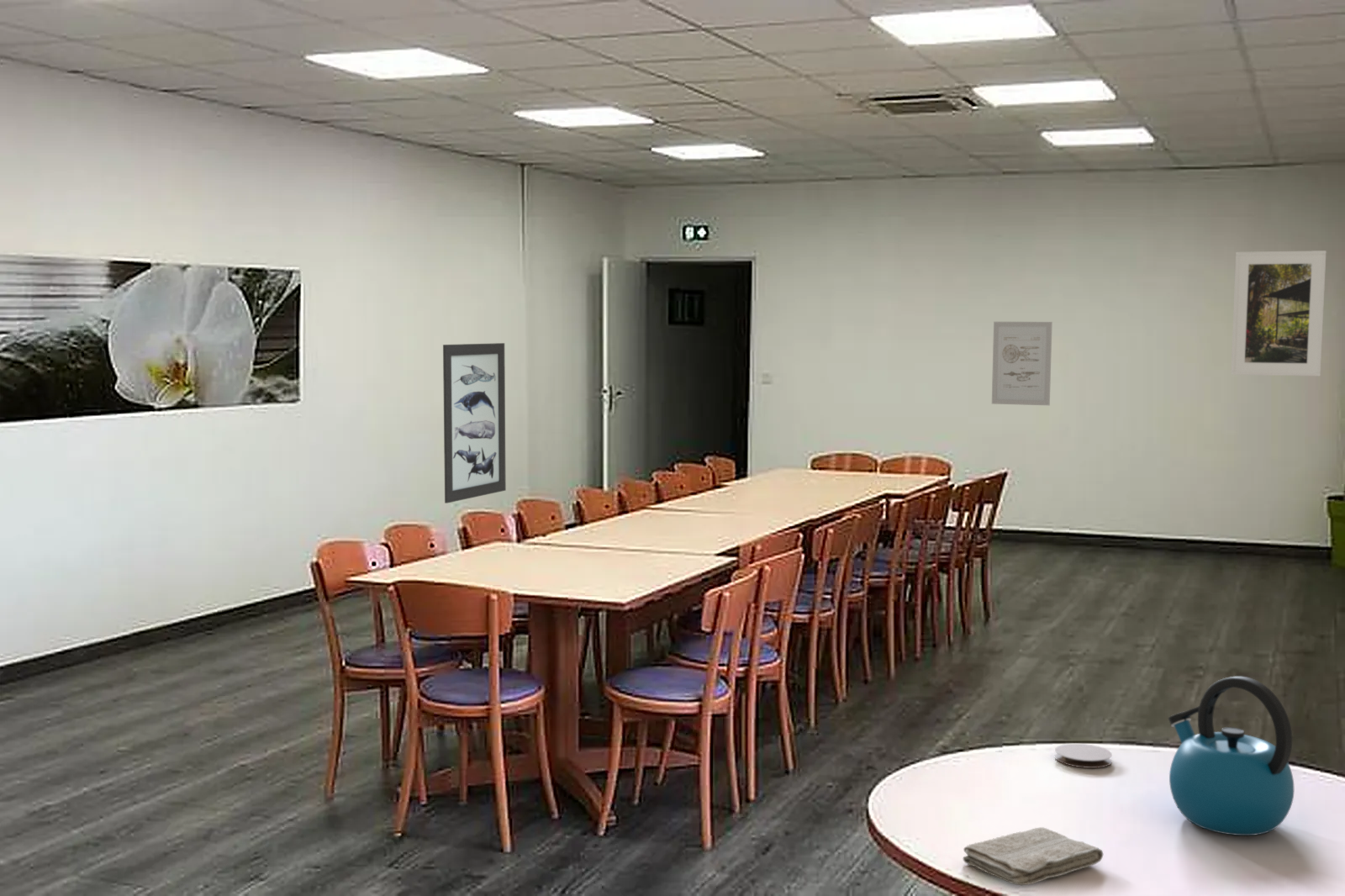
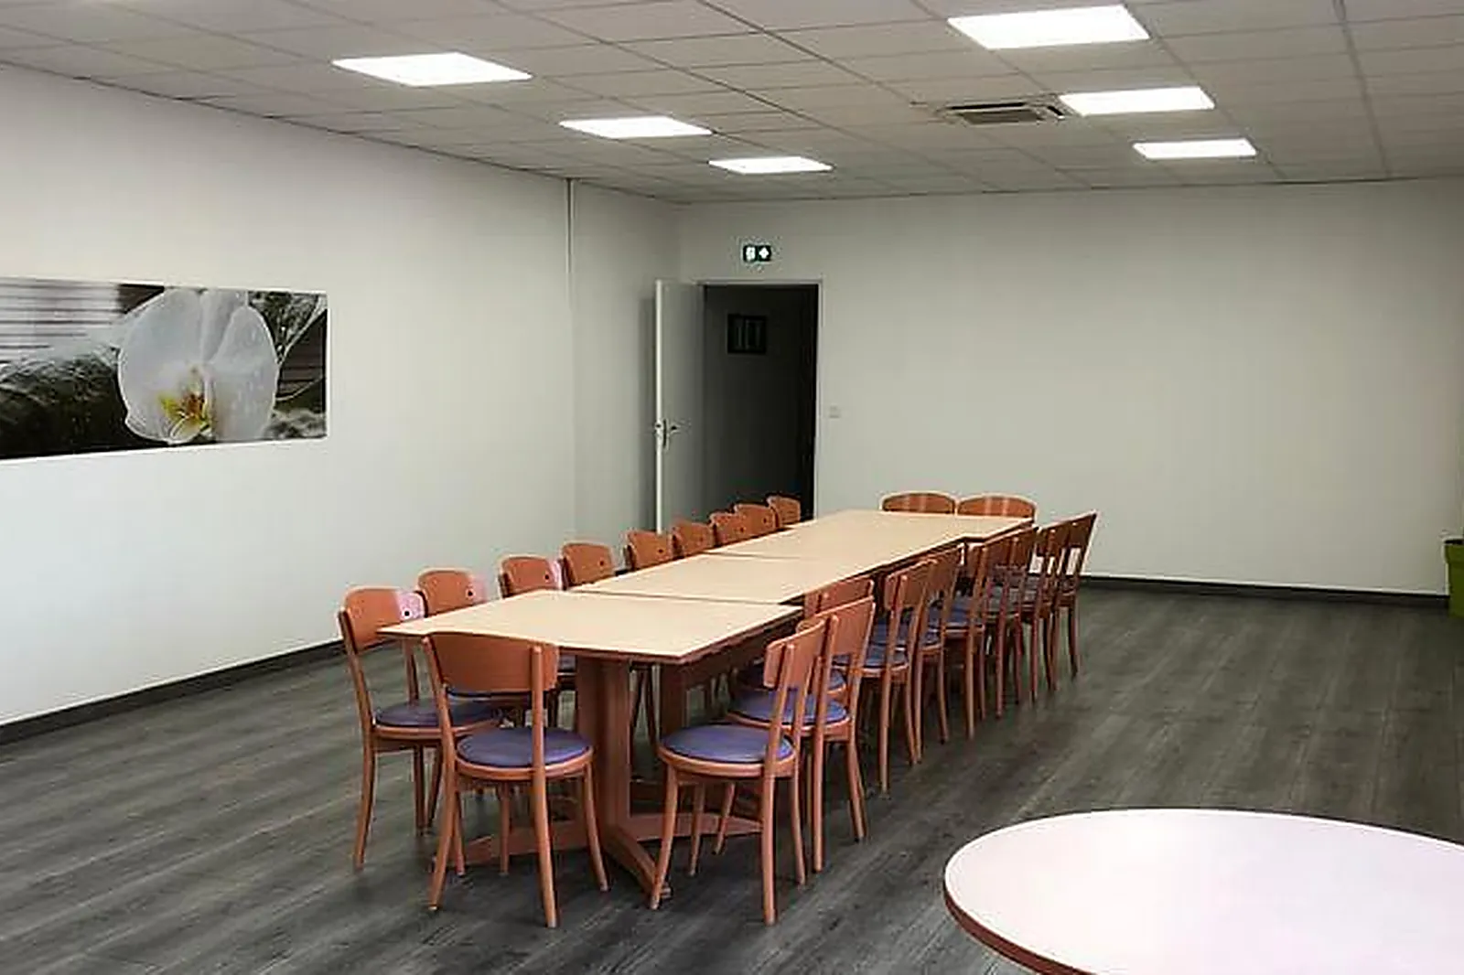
- washcloth (1031, 853)
- kettle (1226, 747)
- wall art (475, 420)
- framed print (1278, 314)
- wall art (1021, 363)
- coaster (1083, 755)
